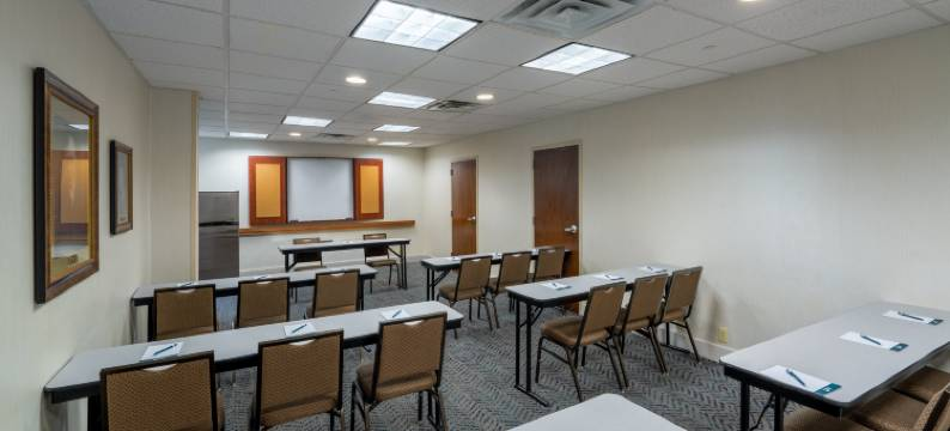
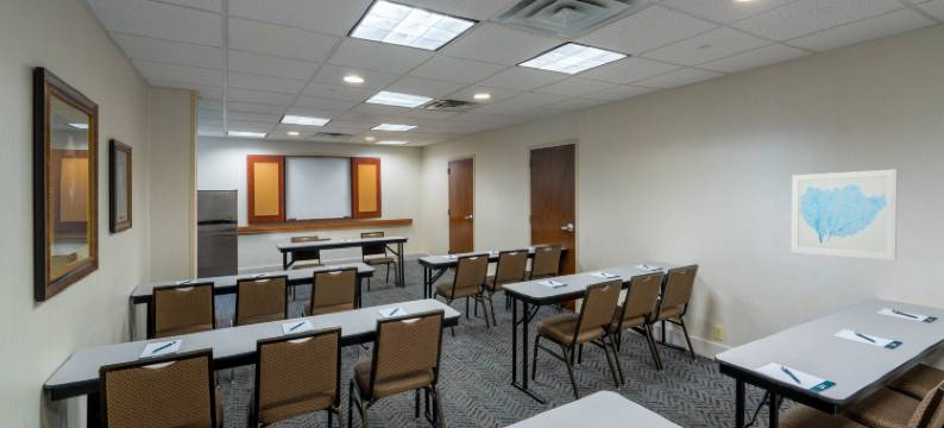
+ wall art (839, 214)
